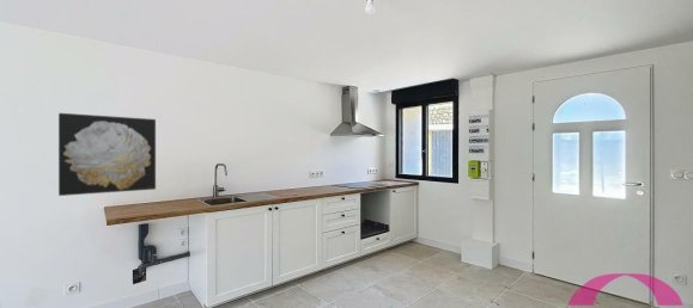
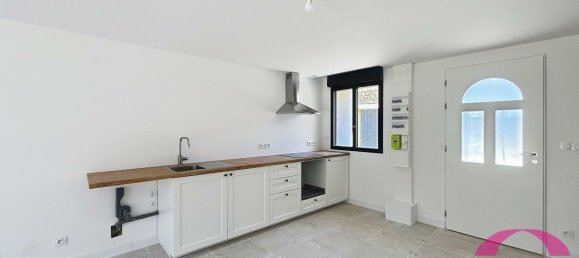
- wall art (110, 154)
